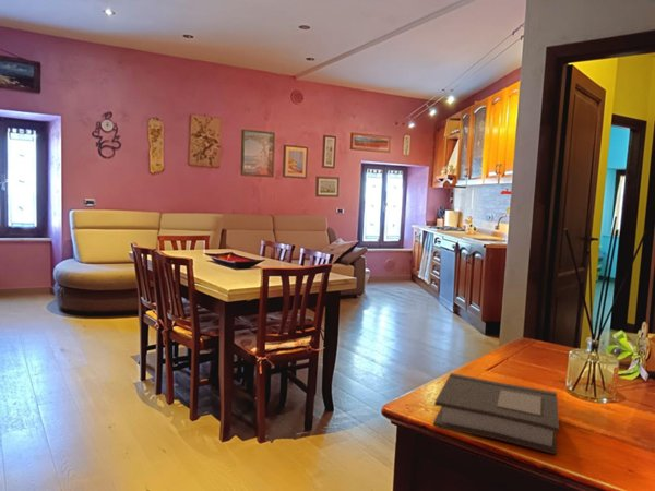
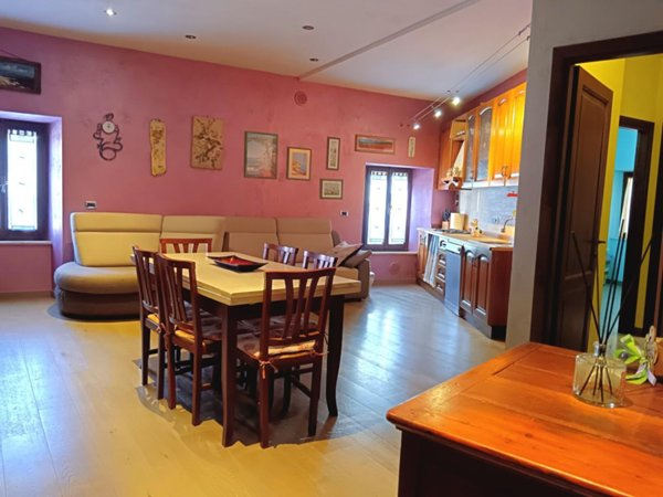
- book (497, 408)
